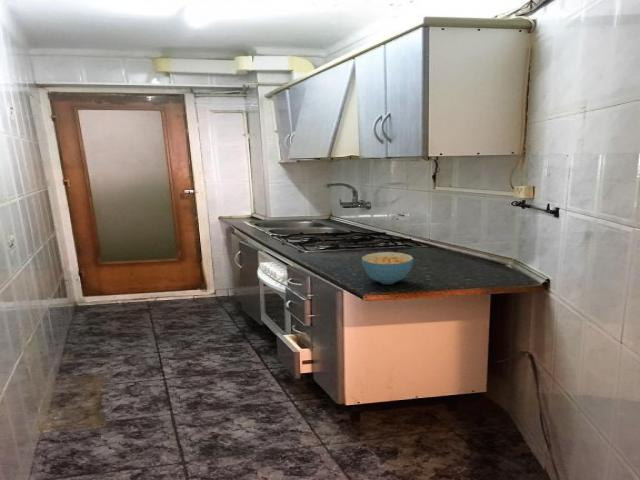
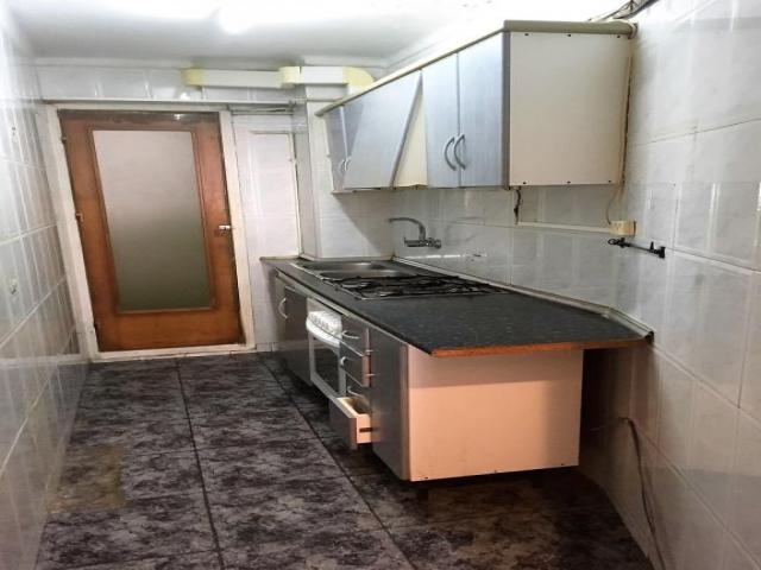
- cereal bowl (387, 270)
